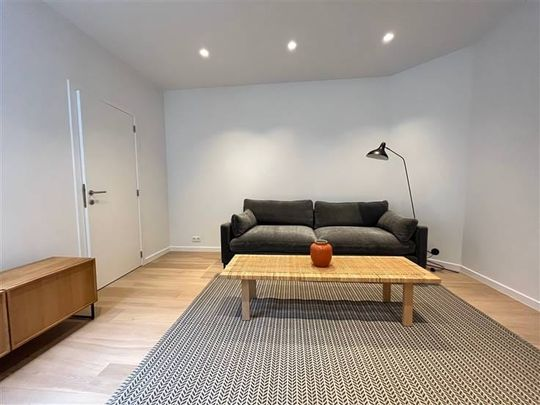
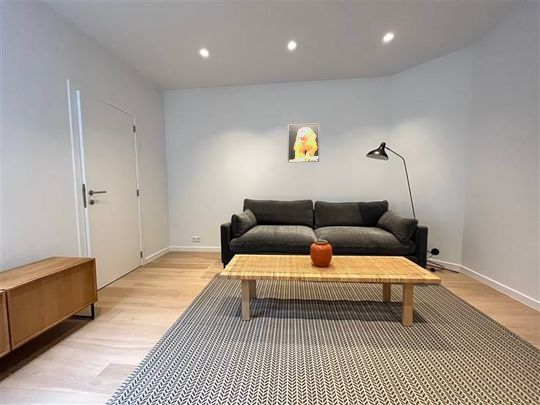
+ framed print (303, 143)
